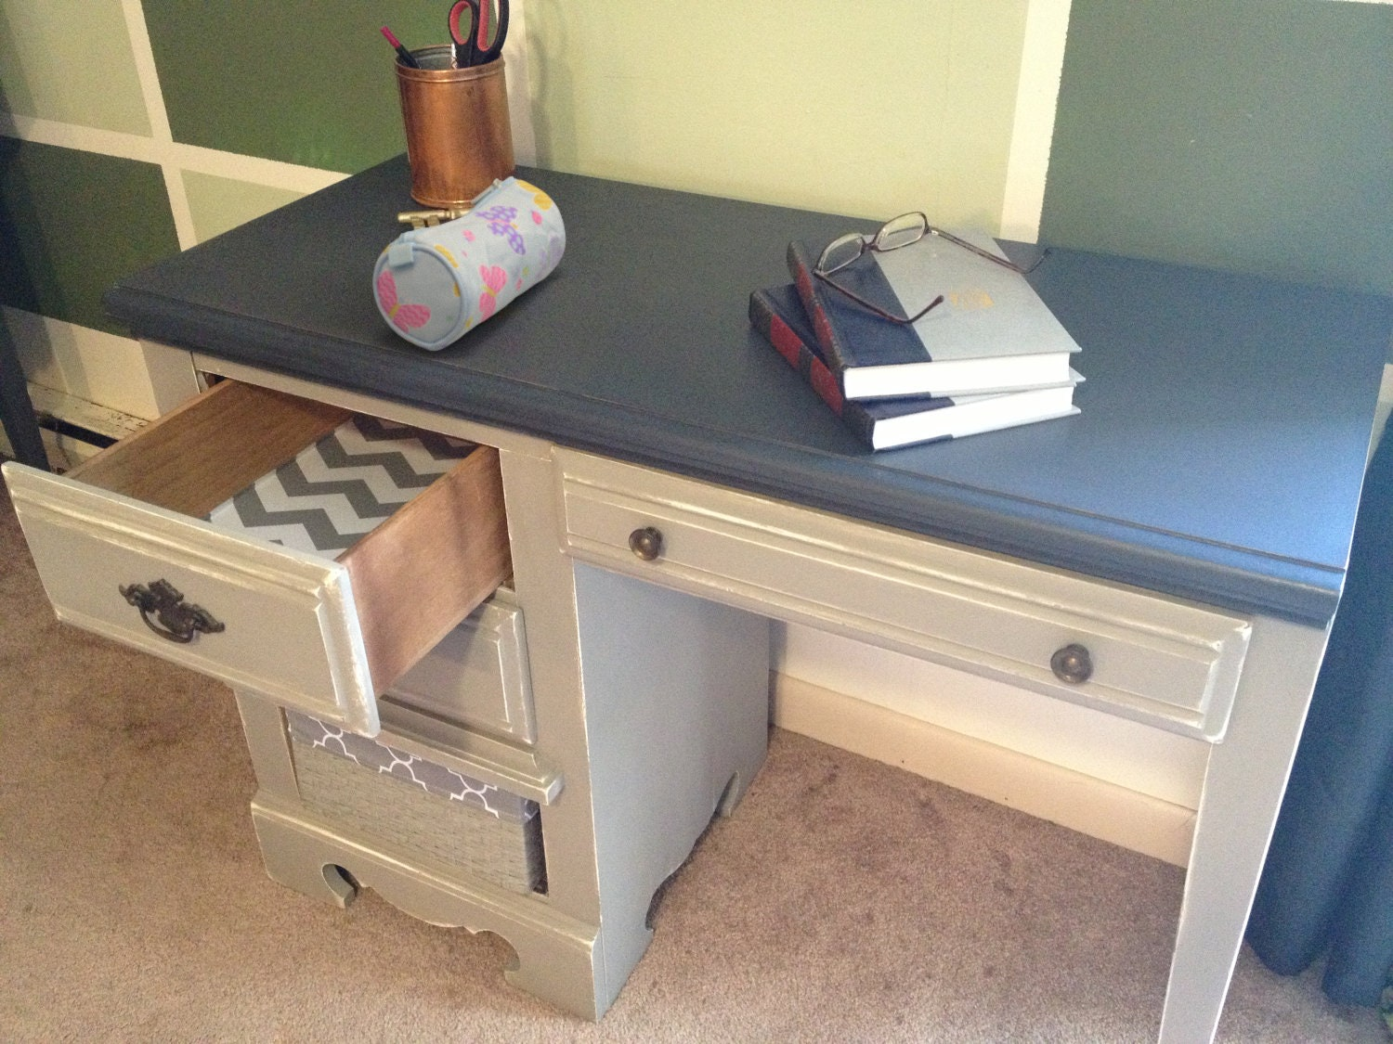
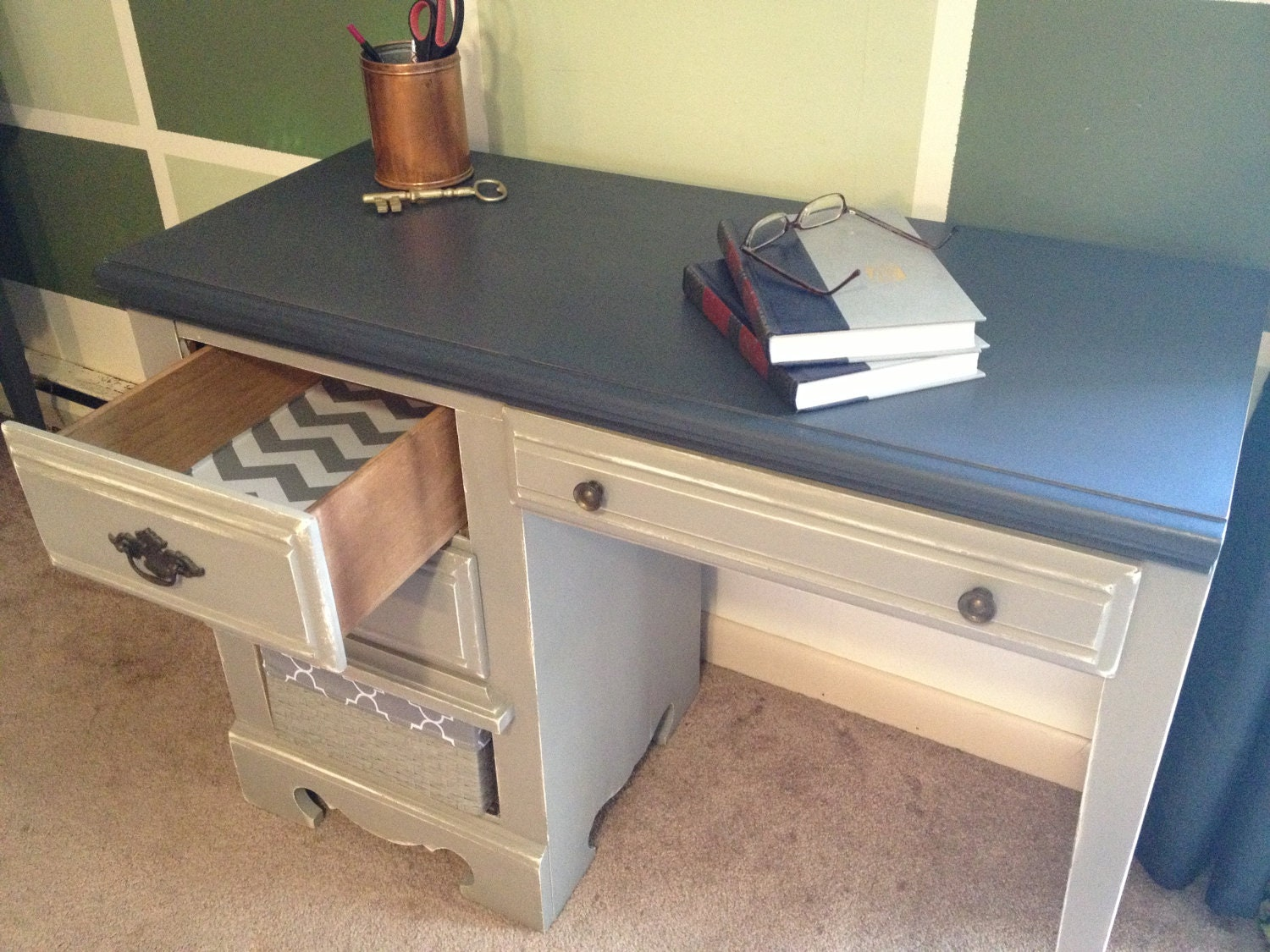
- pencil case (475, 258)
